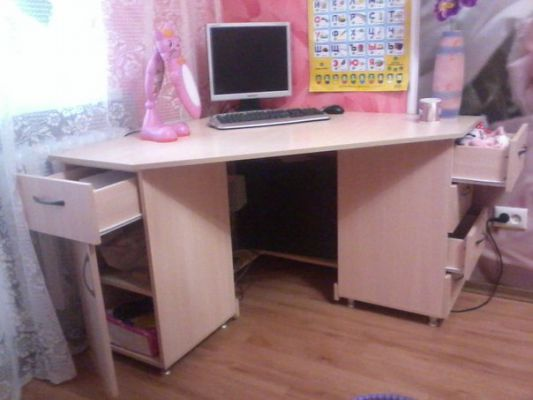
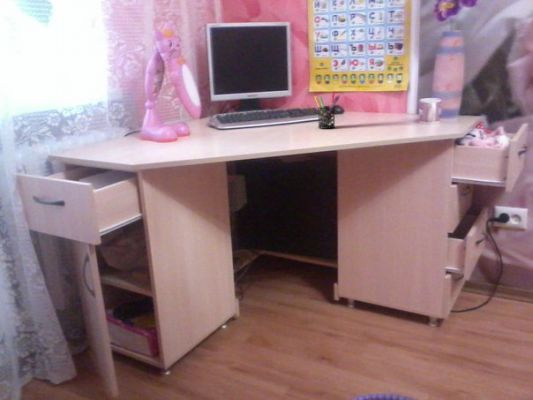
+ pen holder (326, 108)
